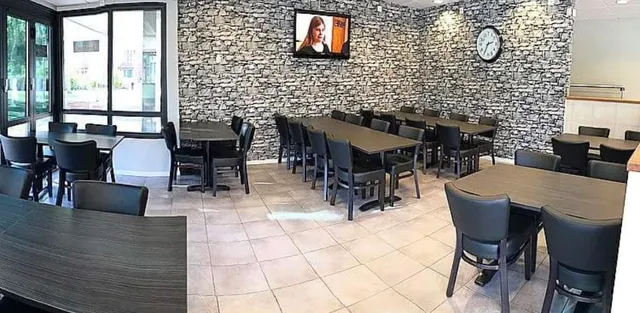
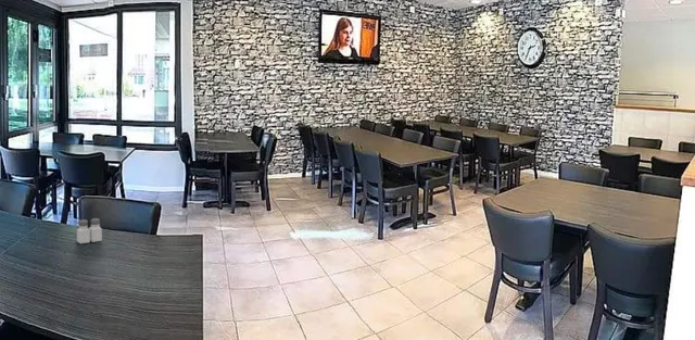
+ salt and pepper shaker (89, 230)
